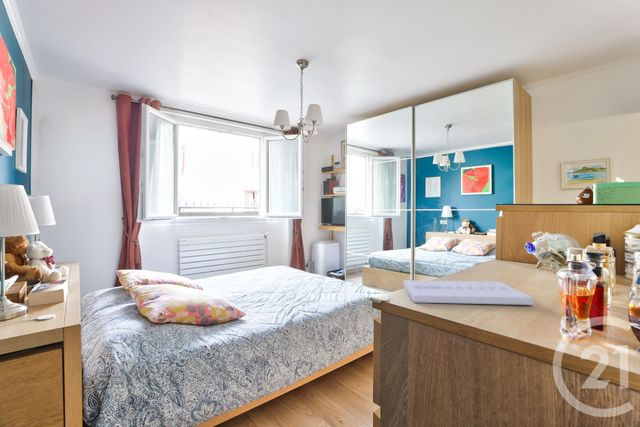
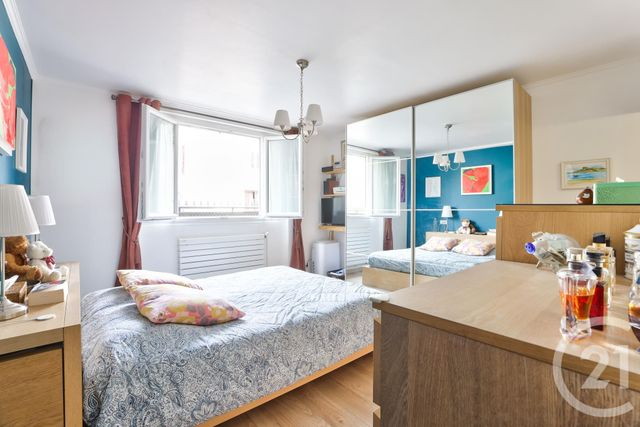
- jewelry display (460, 290)
